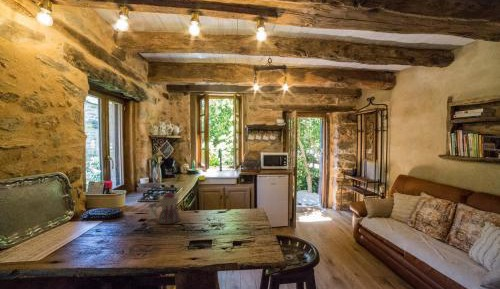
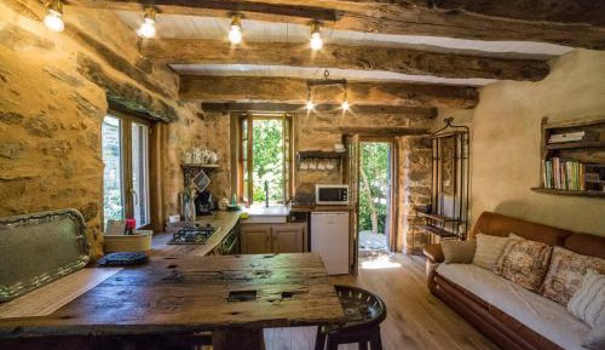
- teapot (166, 206)
